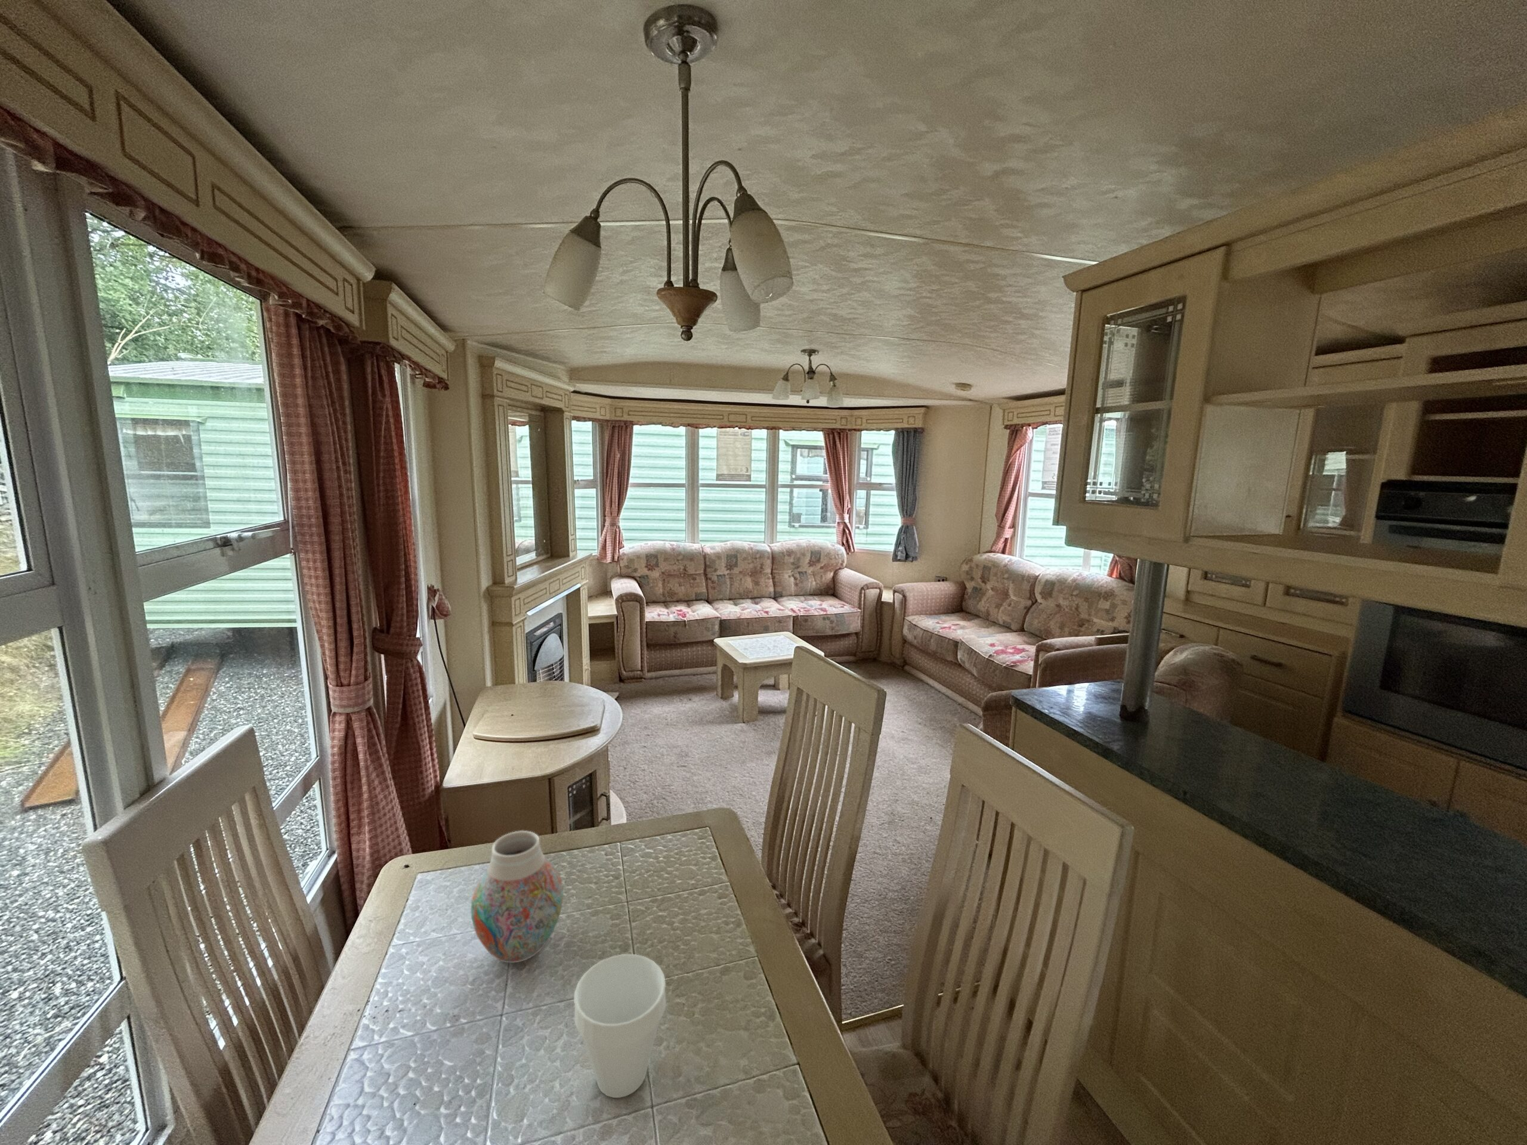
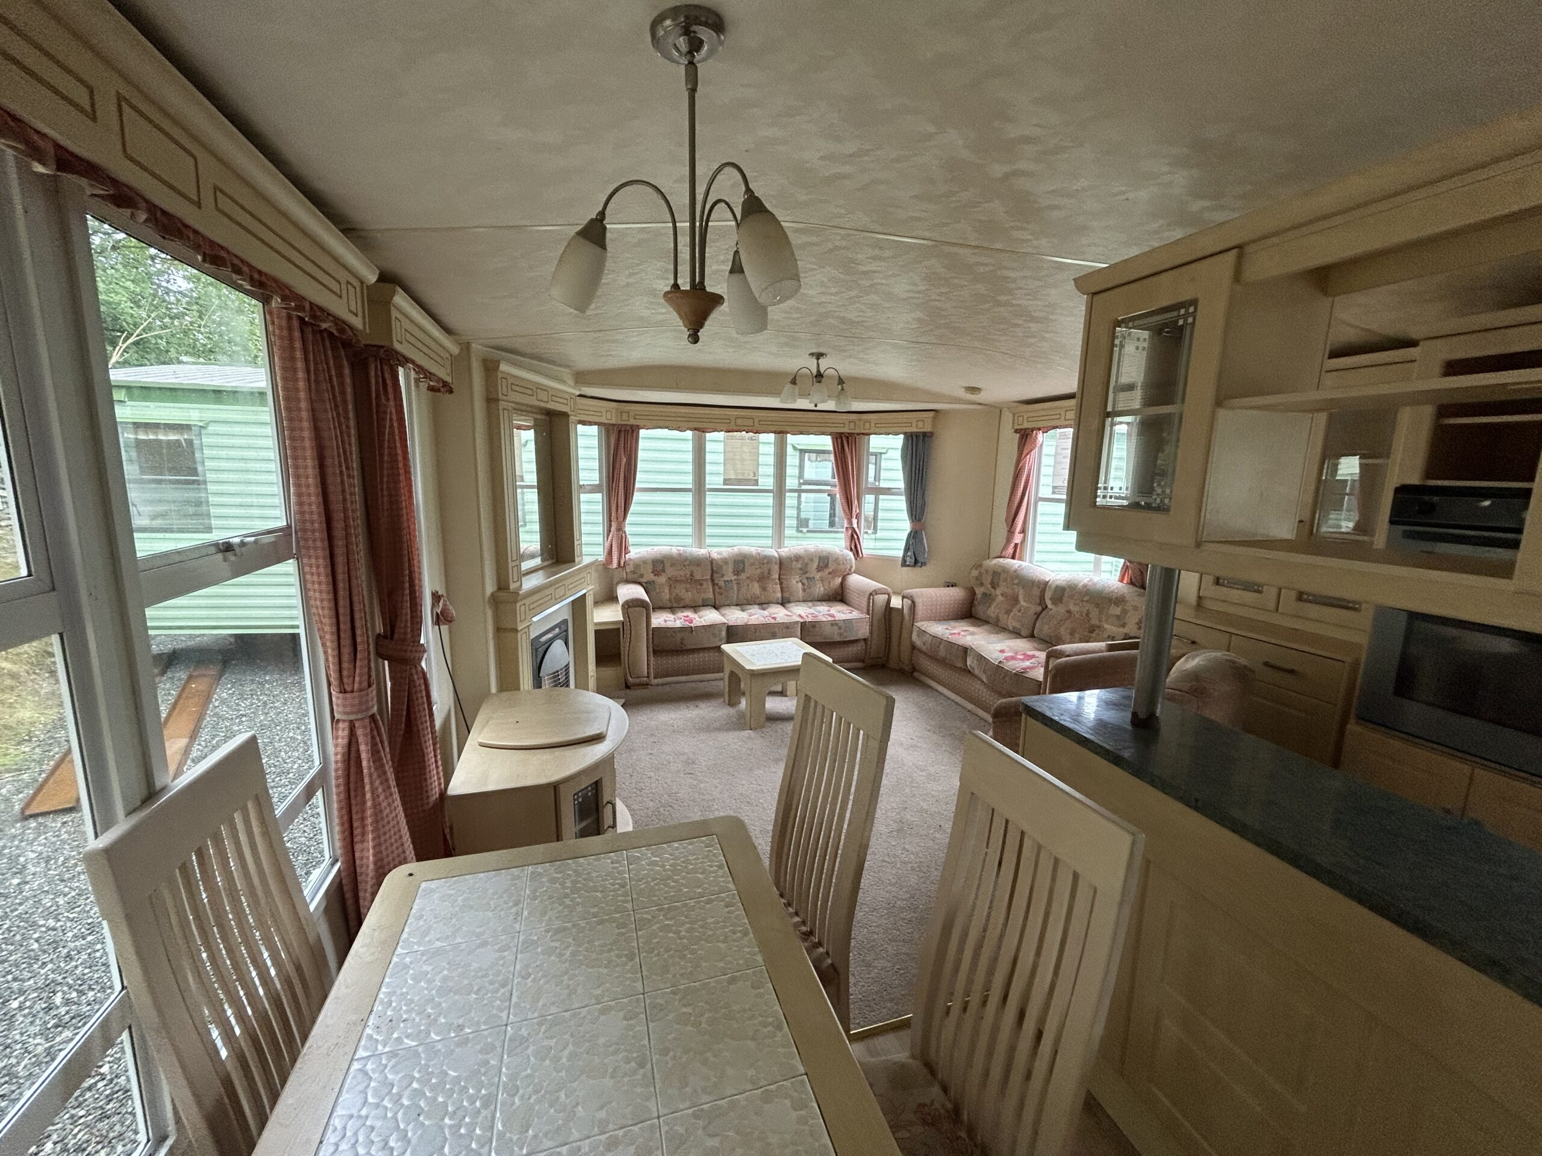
- cup (620, 1031)
- vase (518, 896)
